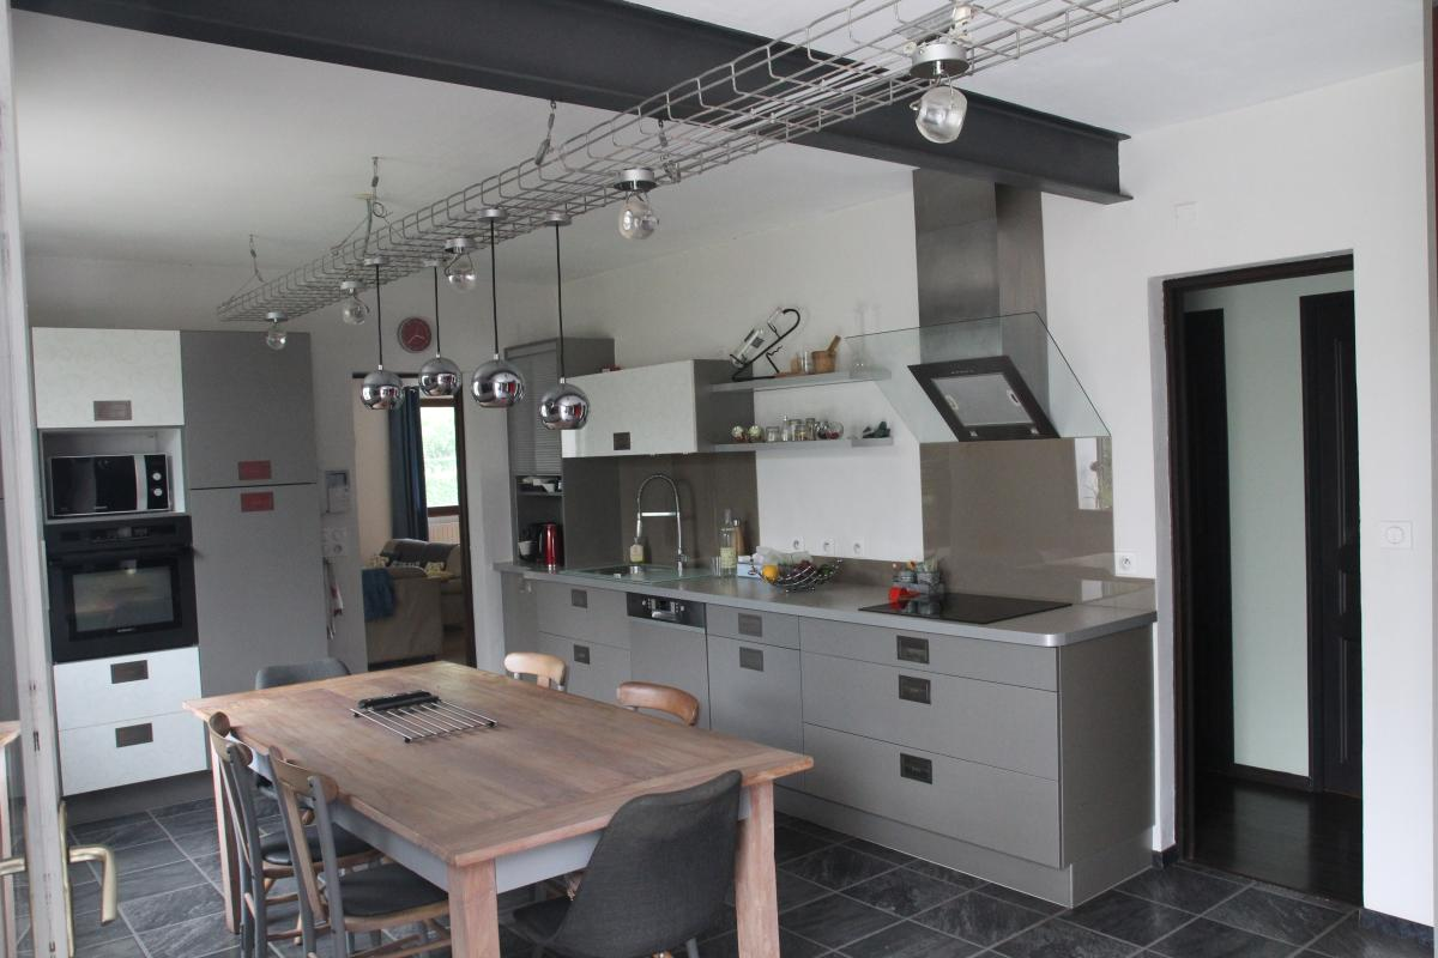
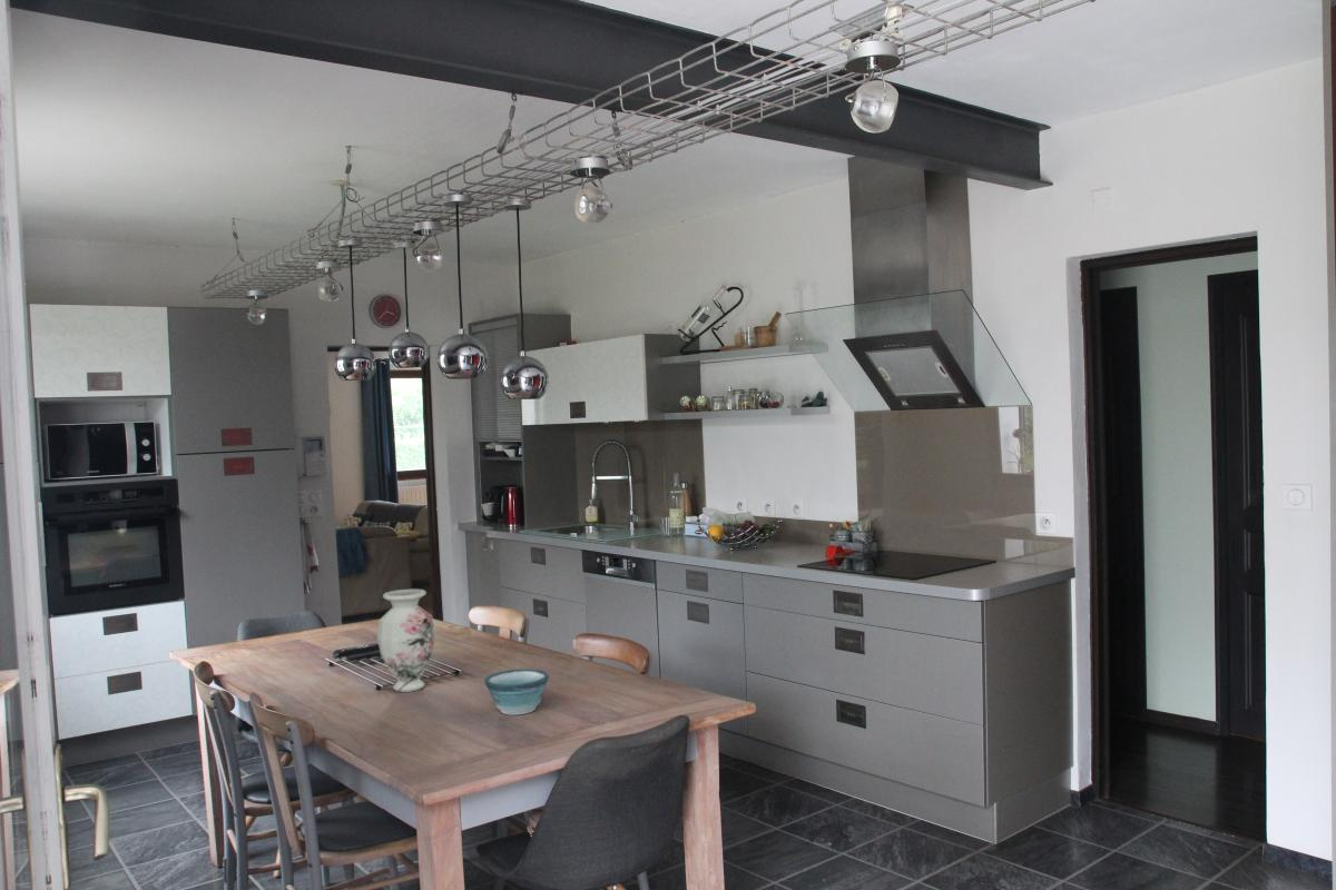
+ vase (406, 640)
+ bowl (517, 693)
